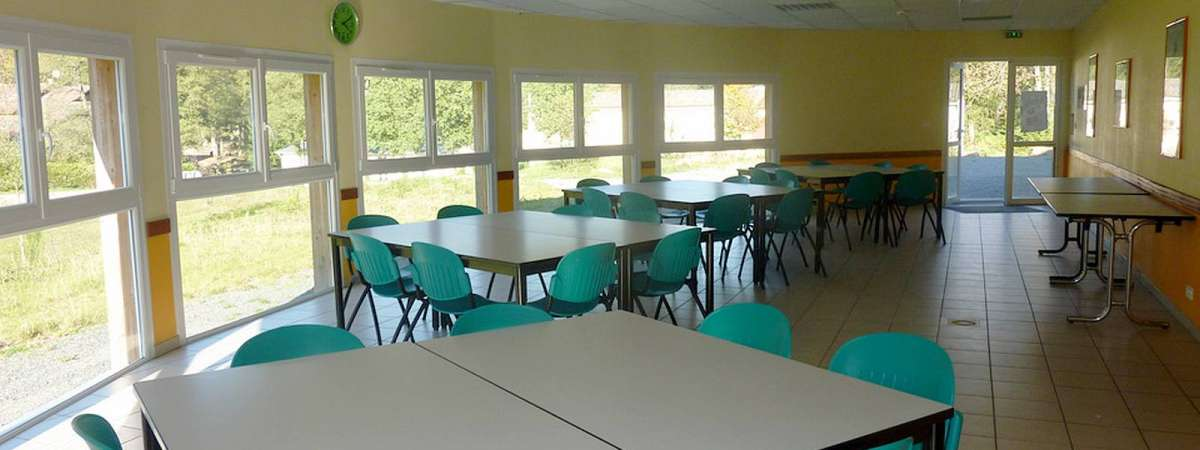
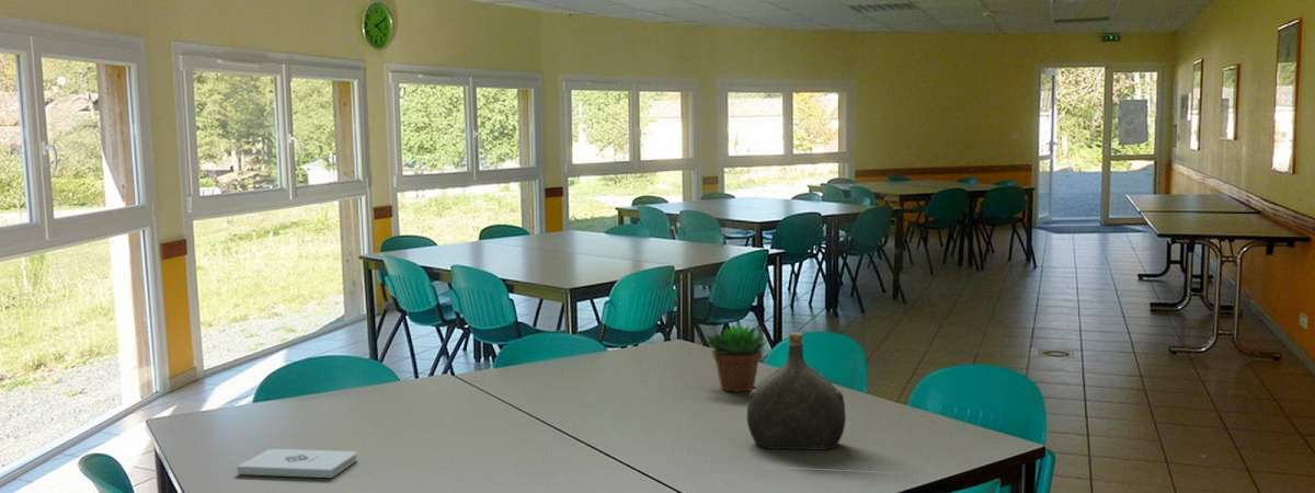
+ notepad (299, 462)
+ water jug (796, 389)
+ succulent plant (735, 356)
